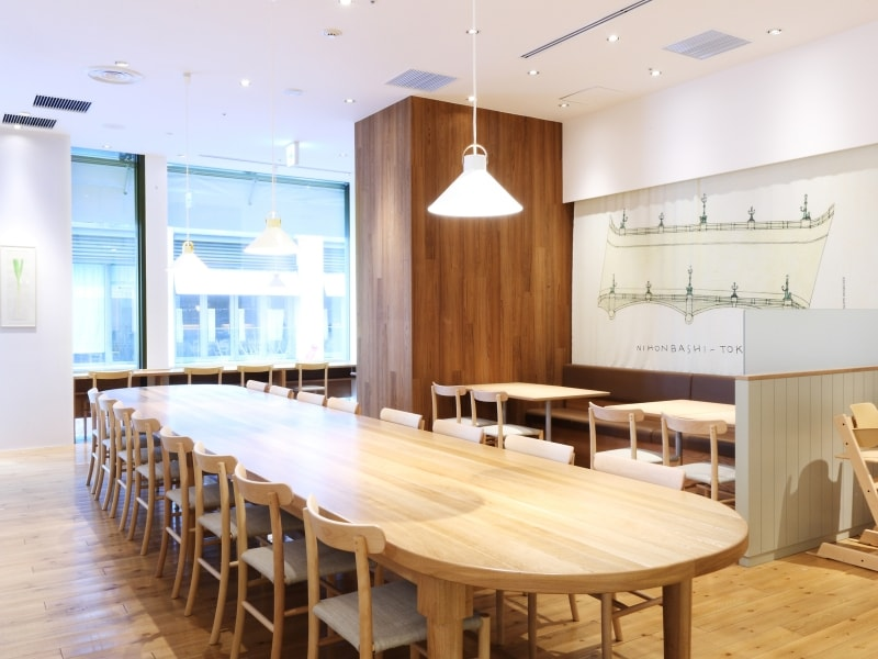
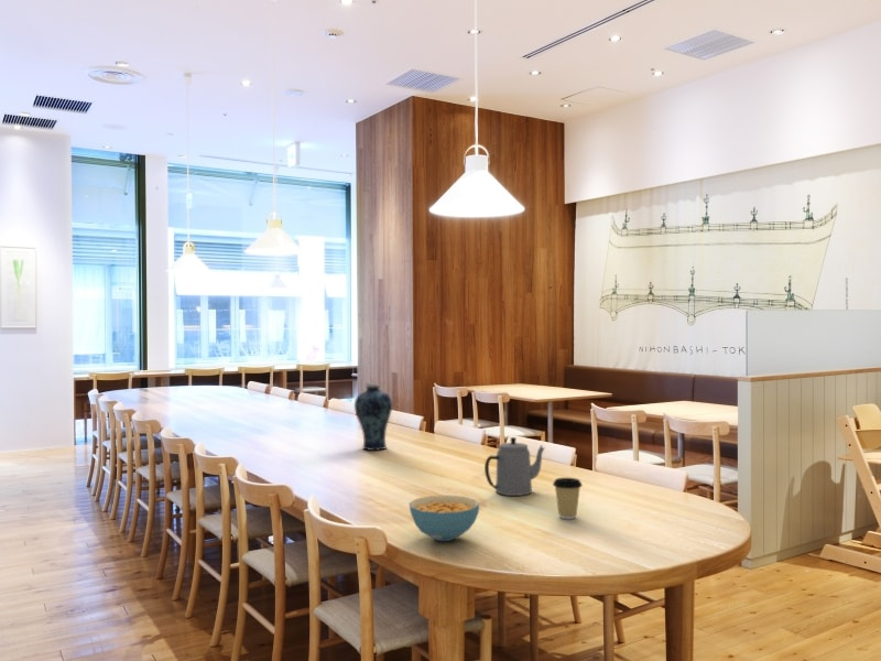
+ teapot (515, 464)
+ coffee cup (567, 497)
+ cereal bowl (444, 520)
+ vase (373, 416)
